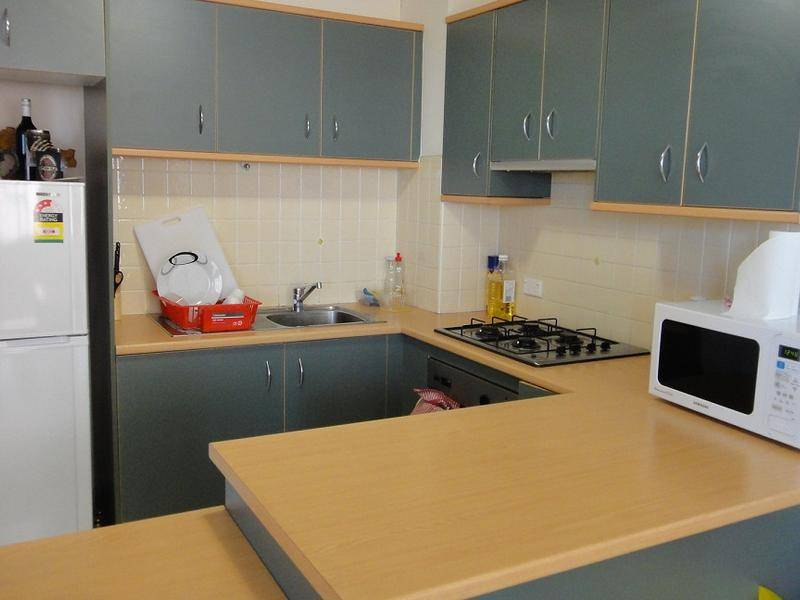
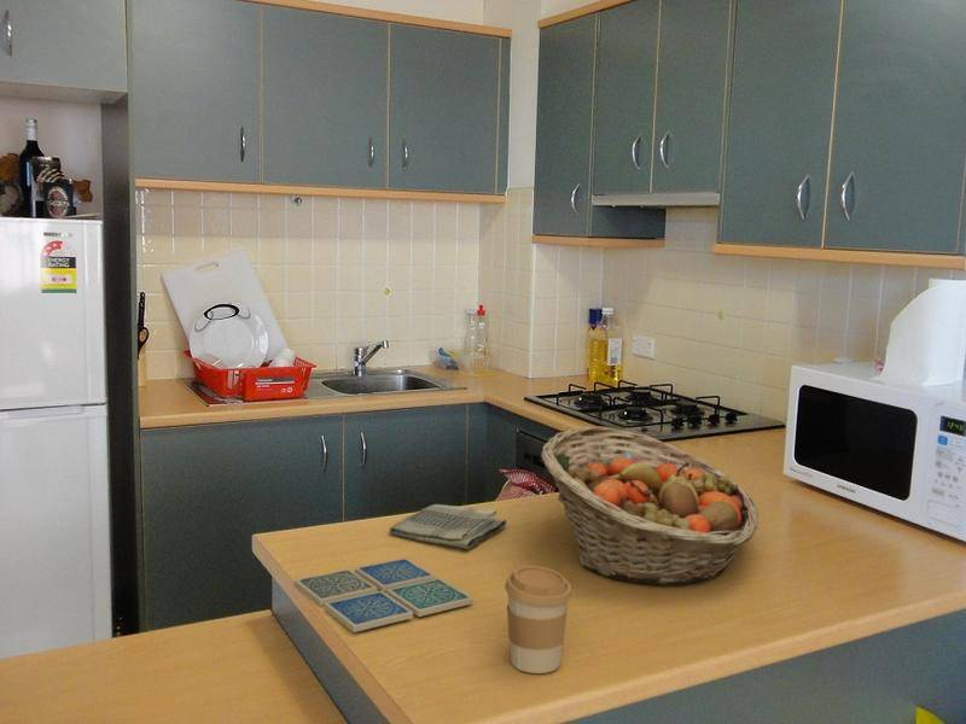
+ drink coaster (382, 591)
+ dish towel (449, 522)
+ coffee cup (536, 618)
+ fruit basket (648, 498)
